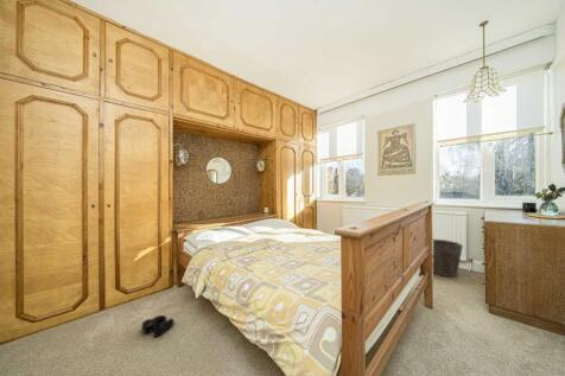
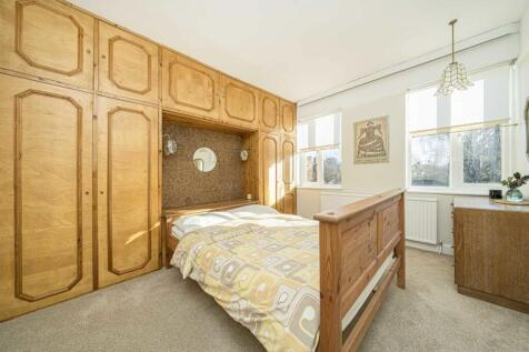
- waste bin (442, 256)
- boots (155, 320)
